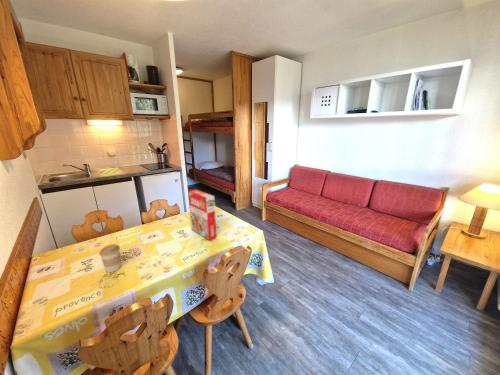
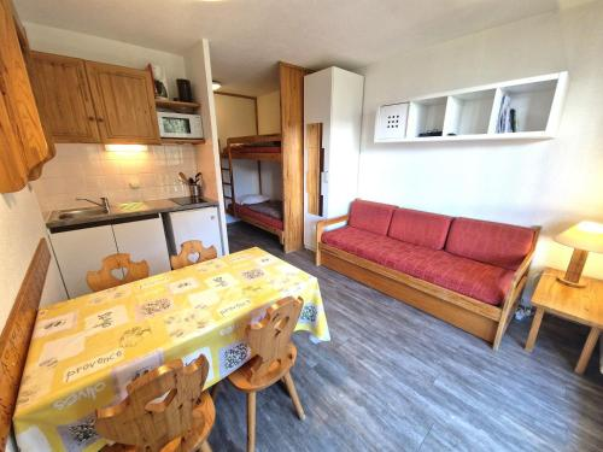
- cereal box (202, 213)
- coffee cup (111, 257)
